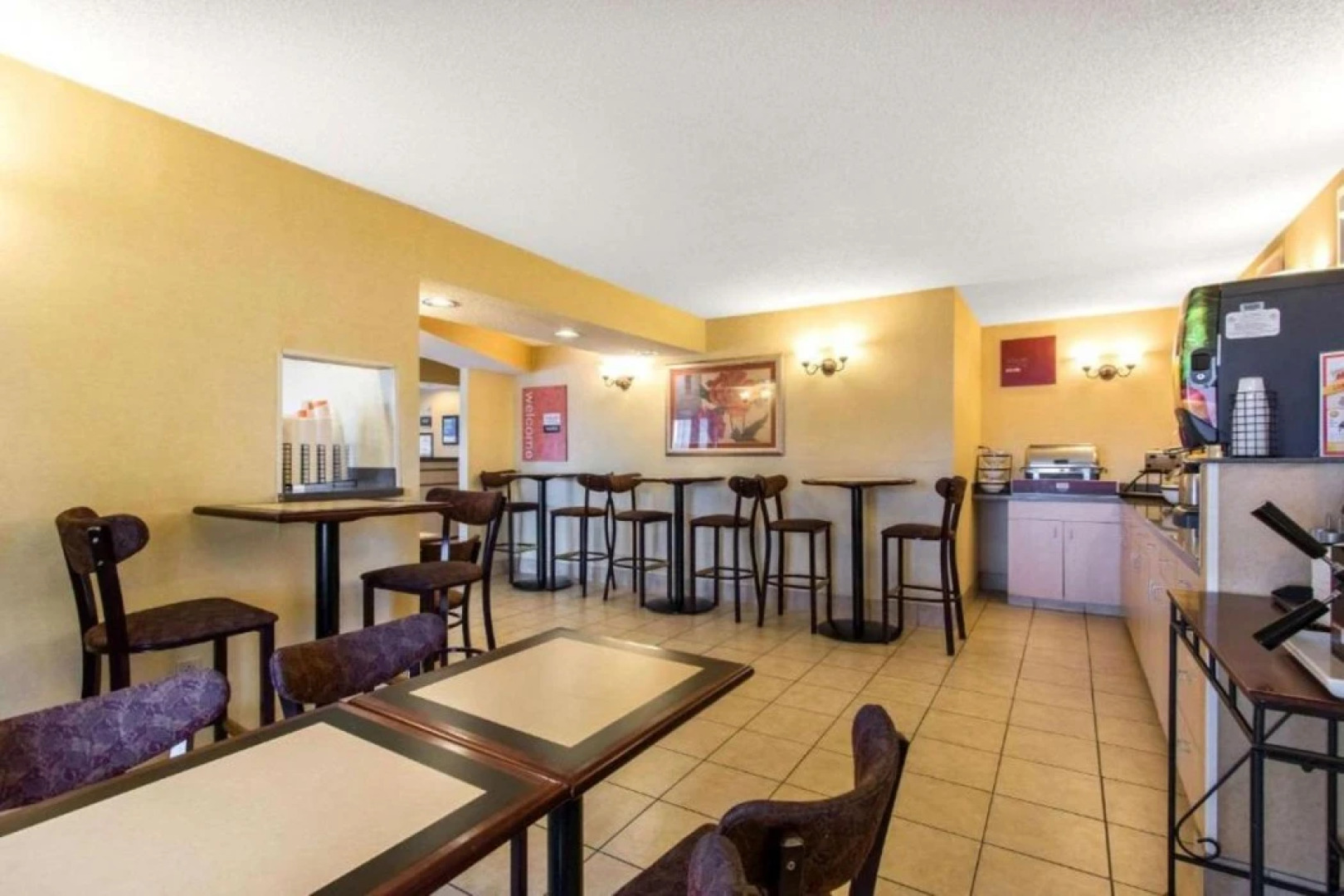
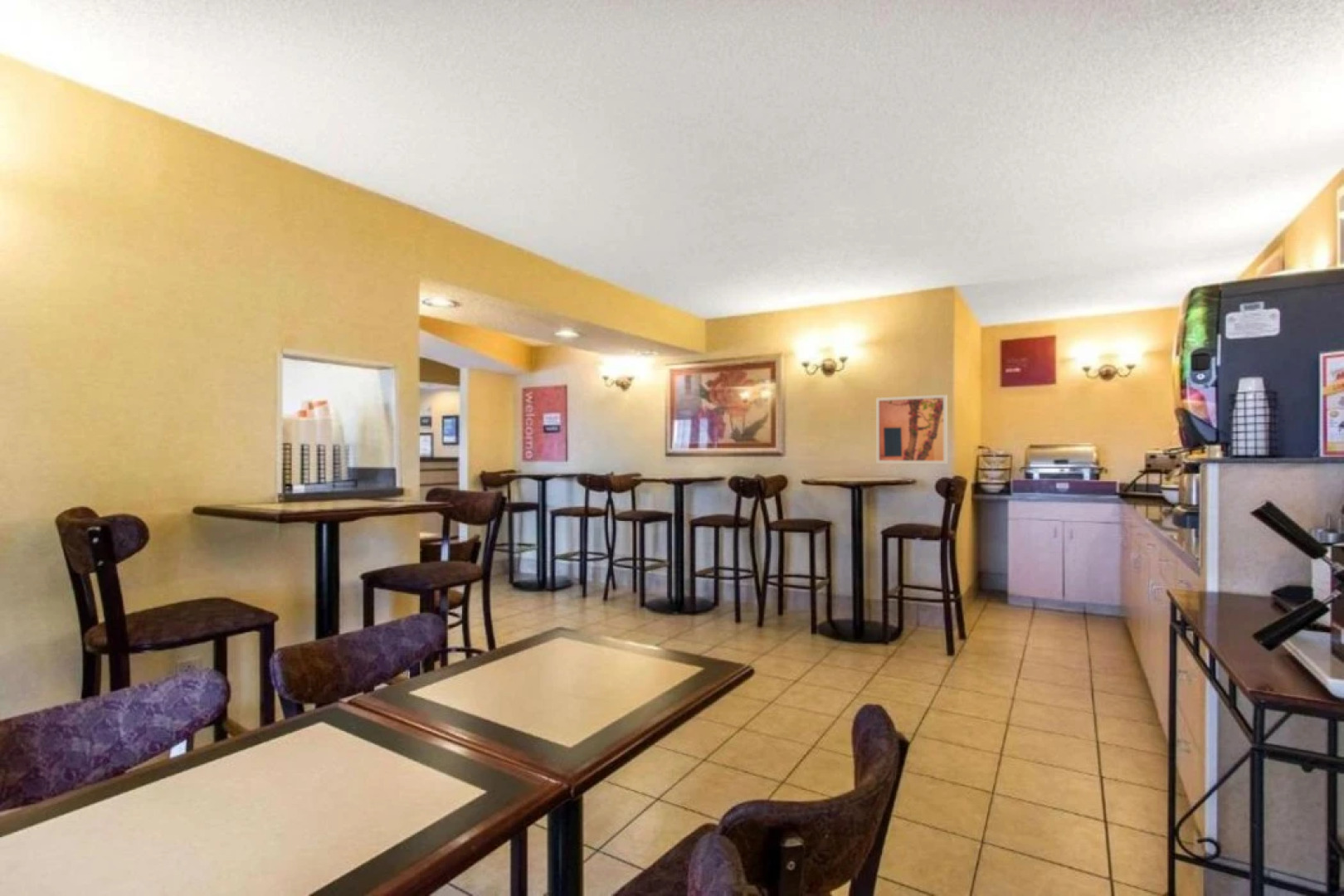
+ wall art (911, 430)
